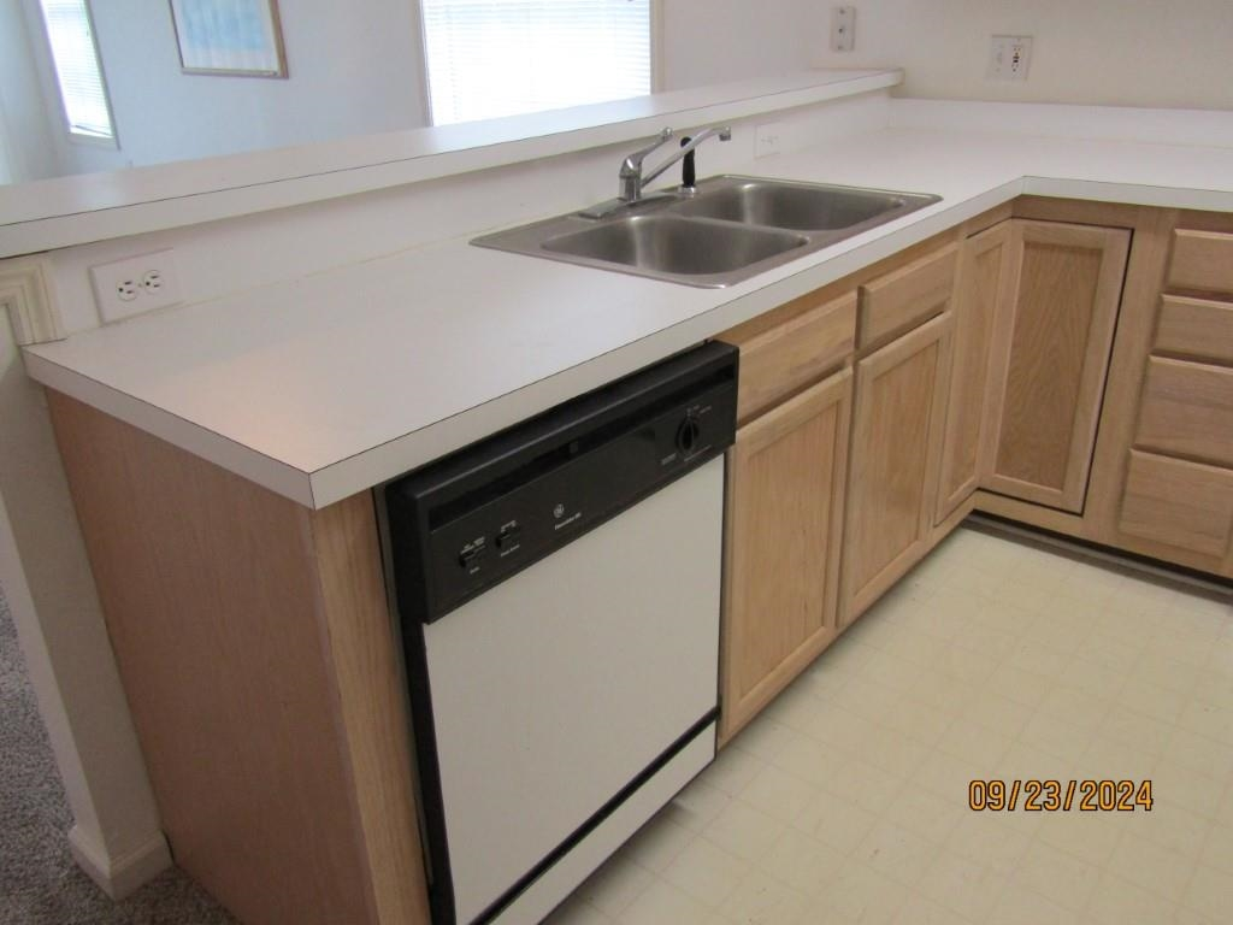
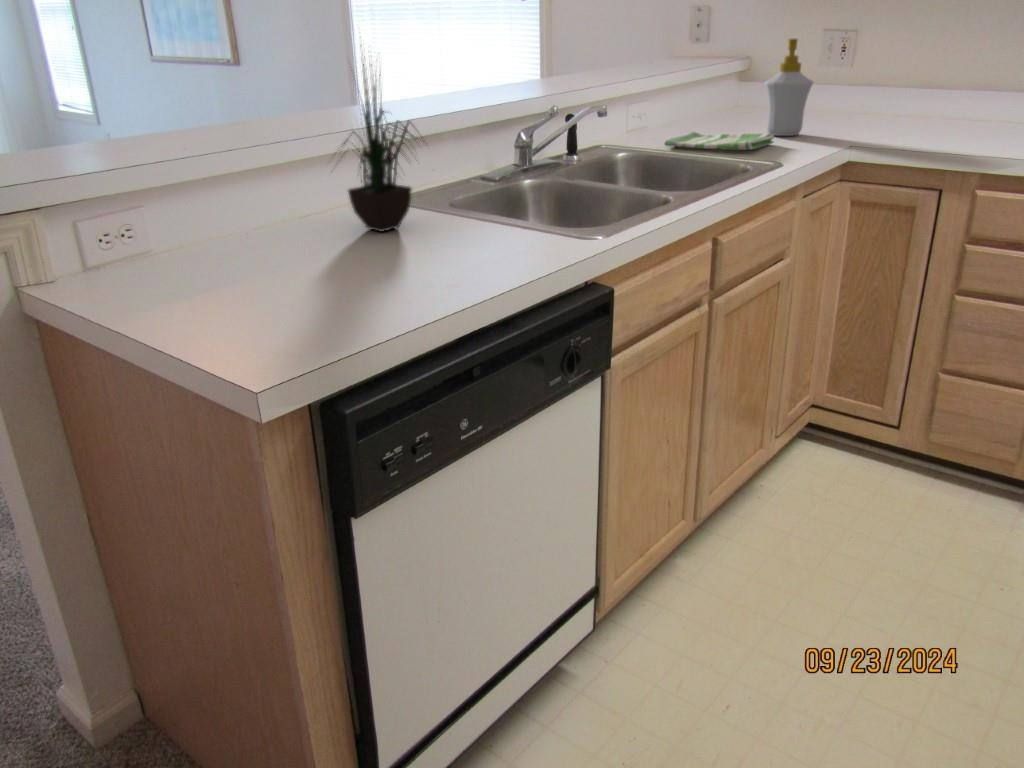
+ potted plant (381, 129)
+ dish towel (719, 140)
+ soap bottle (788, 87)
